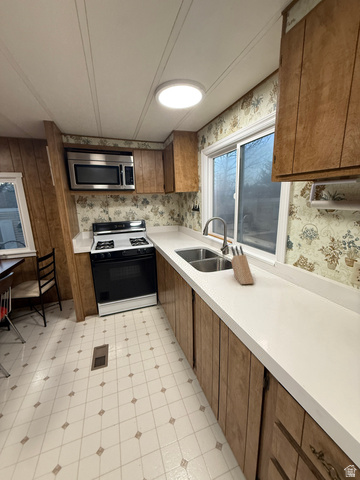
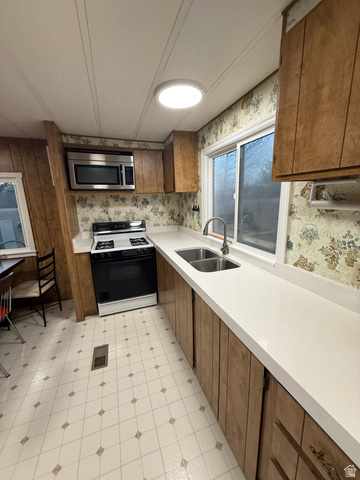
- knife block (241, 263)
